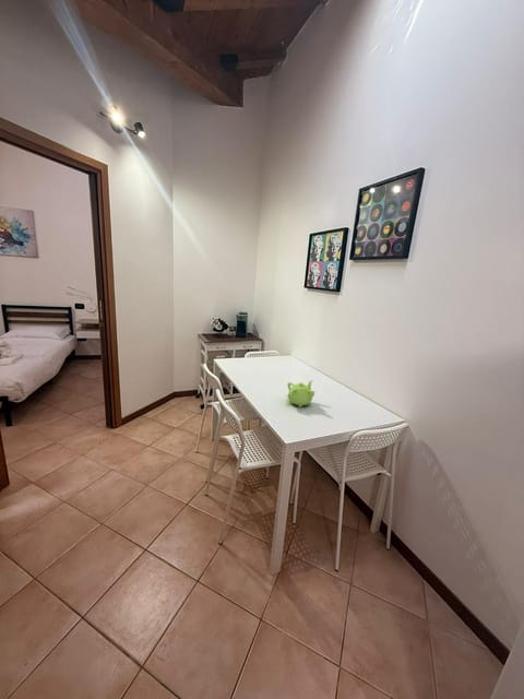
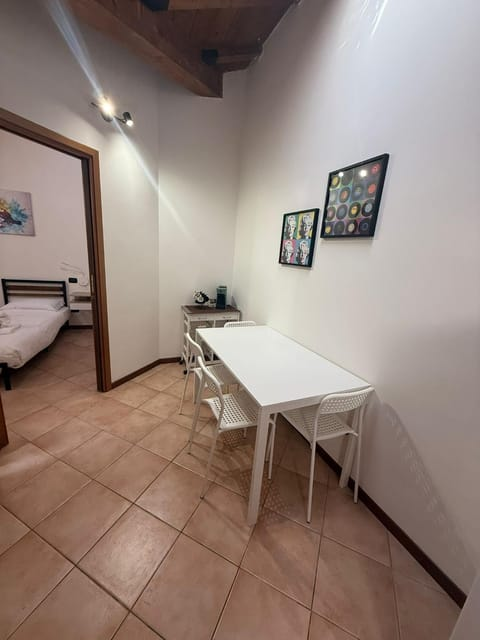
- teapot (300, 393)
